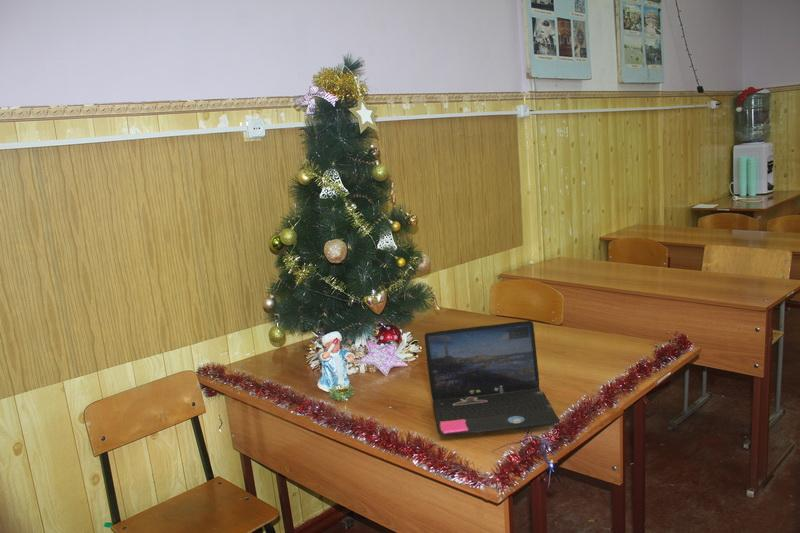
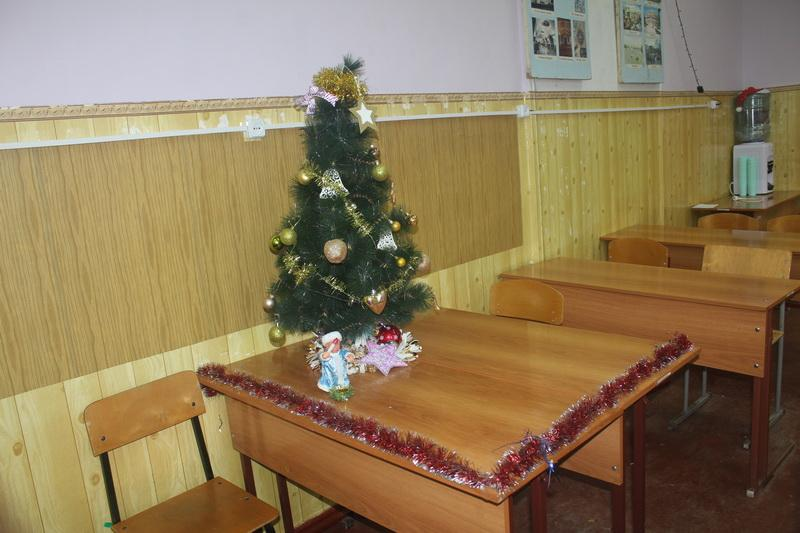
- laptop (488, 376)
